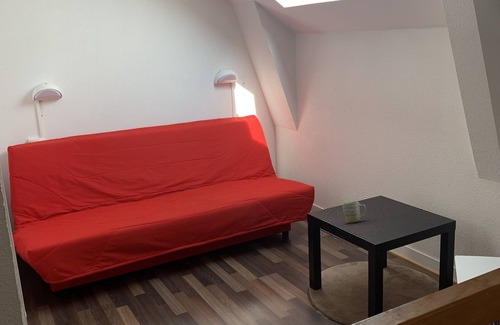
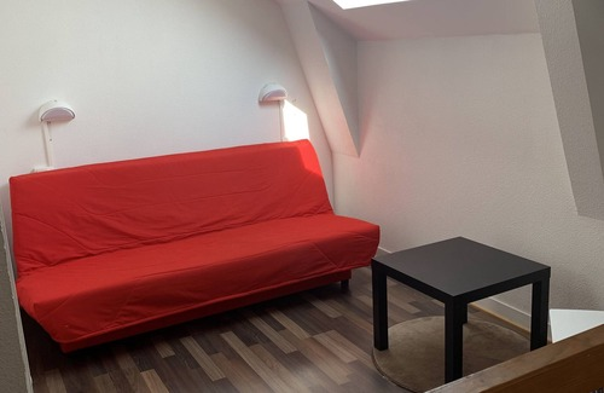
- mug (354, 211)
